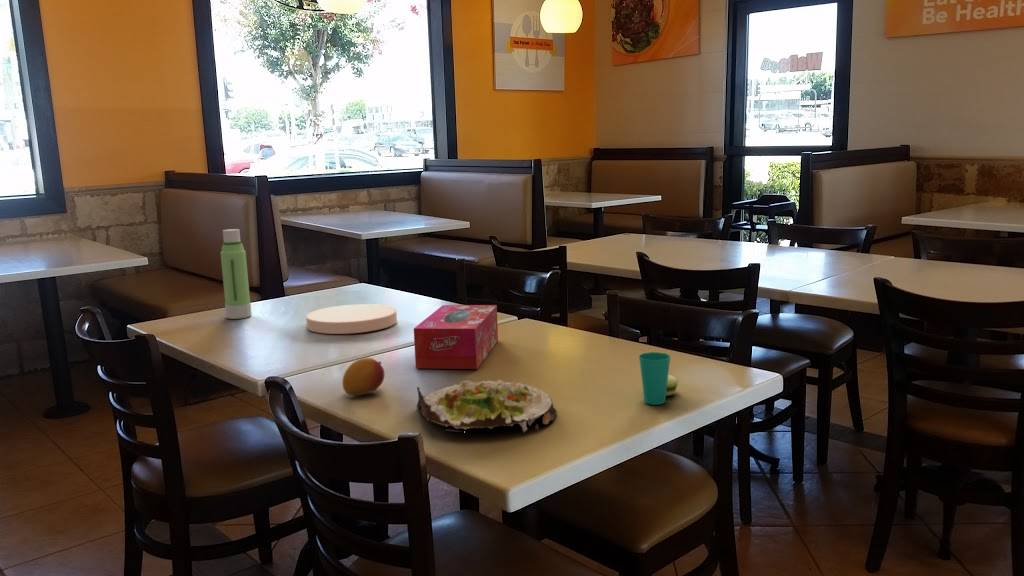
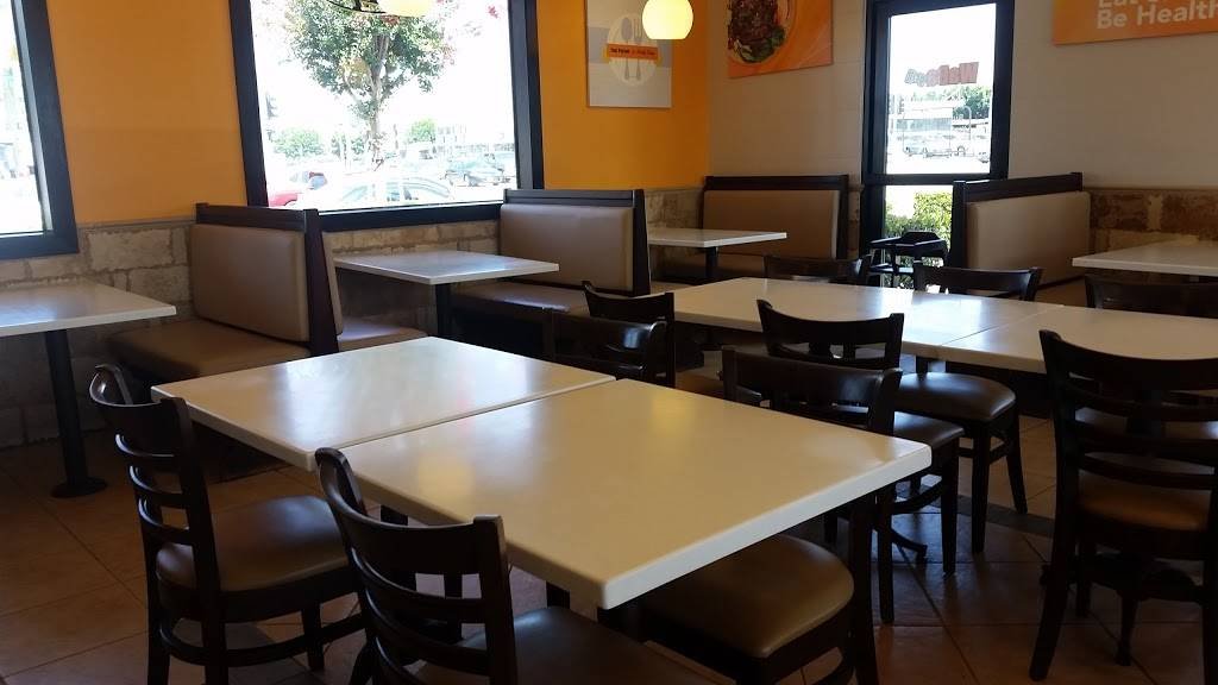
- salad plate (486, 400)
- cup (658, 374)
- tissue box (458, 334)
- plate (352, 318)
- water bottle (234, 273)
- fruit (363, 375)
